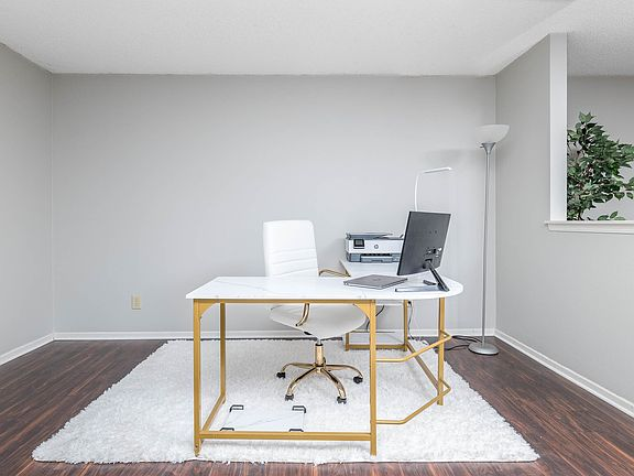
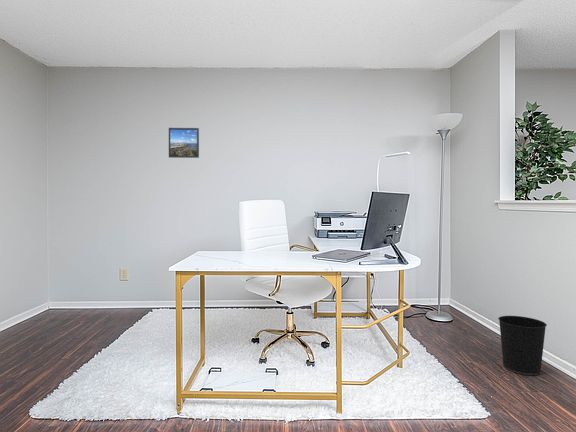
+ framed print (183, 142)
+ wastebasket (521, 344)
